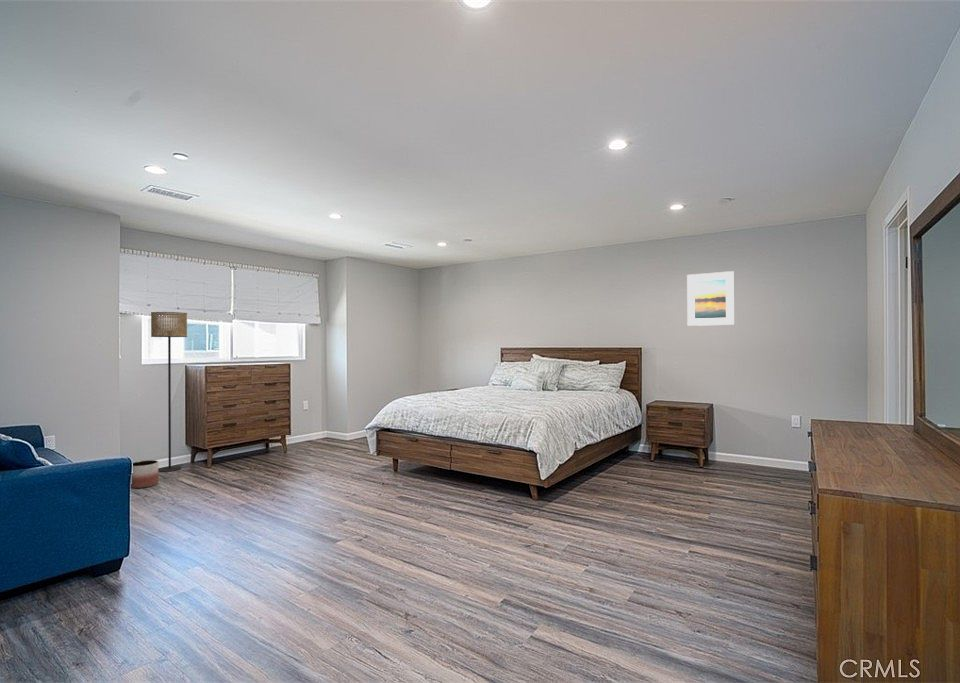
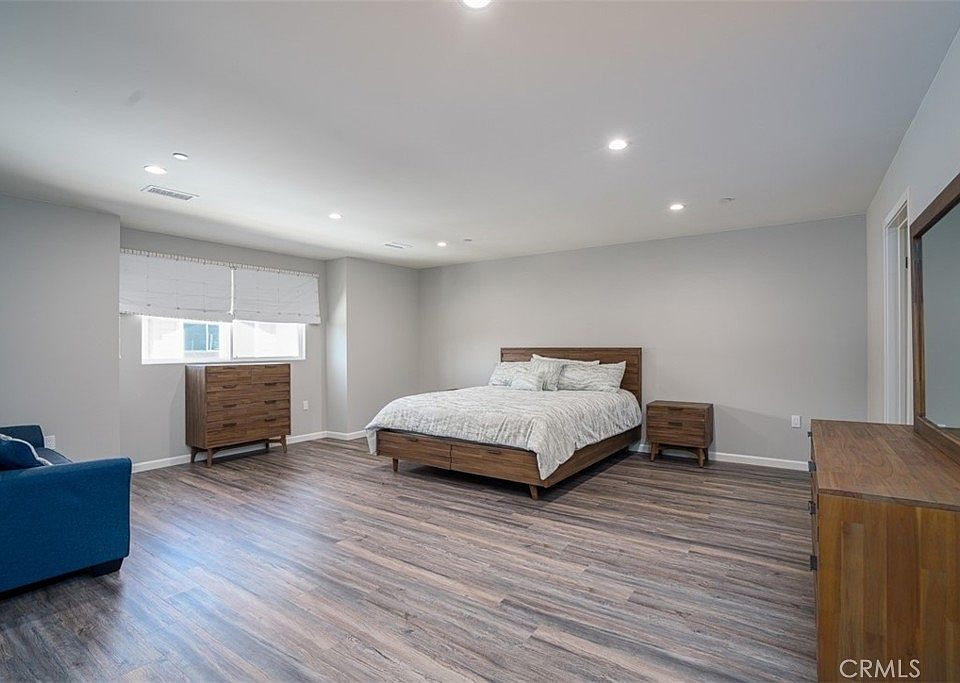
- planter (143, 474)
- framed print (710, 299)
- floor lamp (169, 391)
